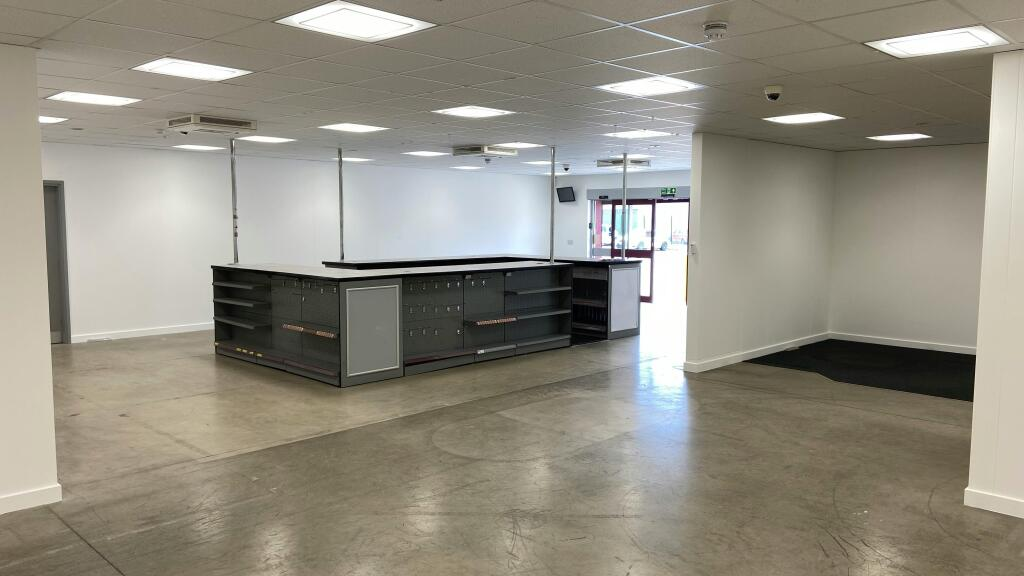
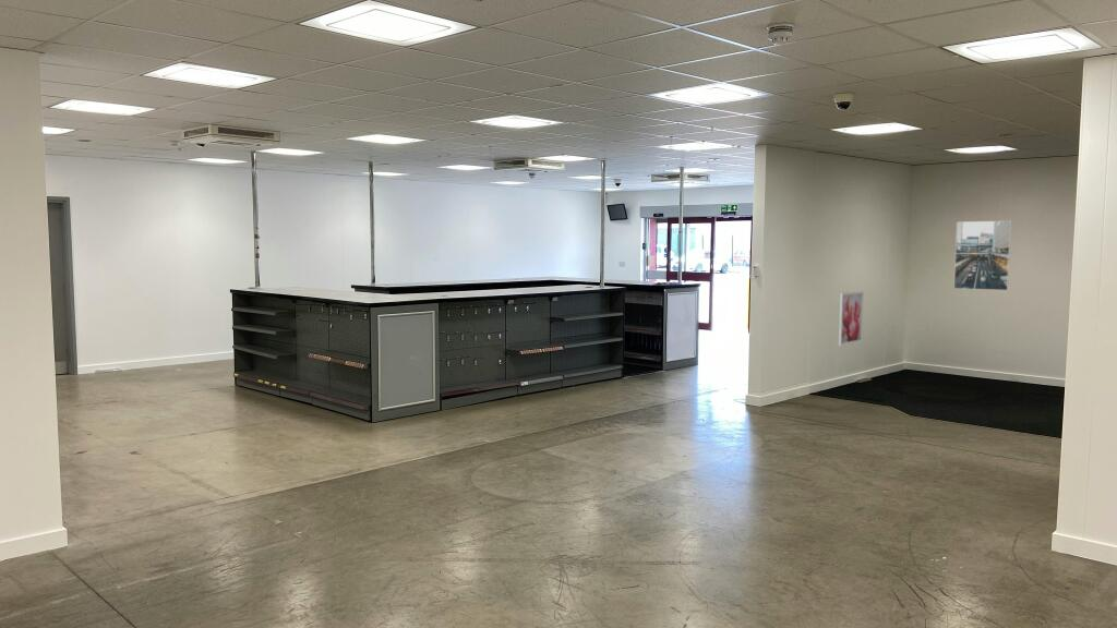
+ wall art (851, 317)
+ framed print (982, 255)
